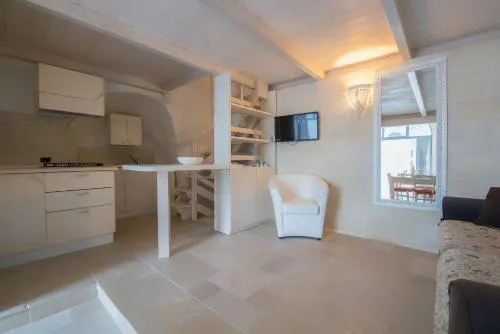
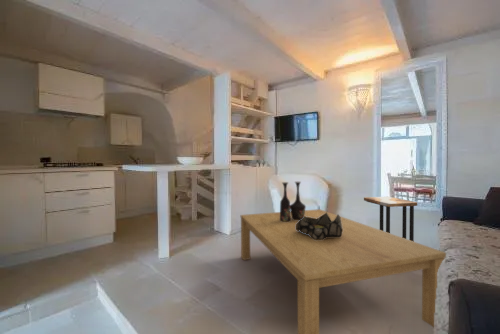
+ coffee table (315, 255)
+ decorative bowl (318, 223)
+ vase (294, 202)
+ side table (388, 224)
